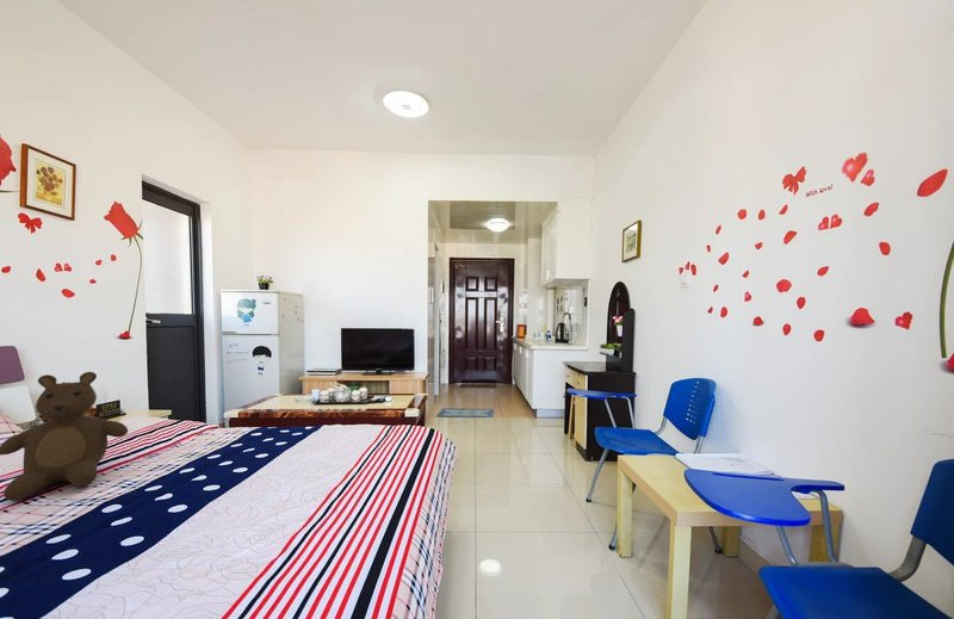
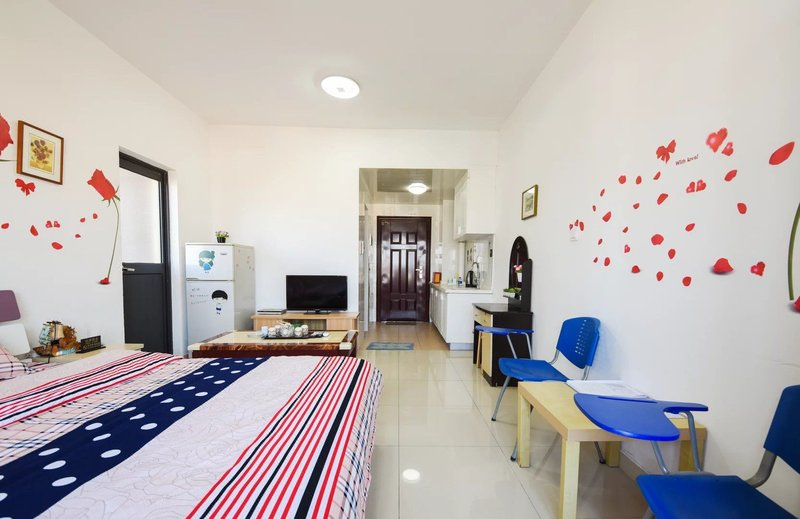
- teddy bear (62, 428)
